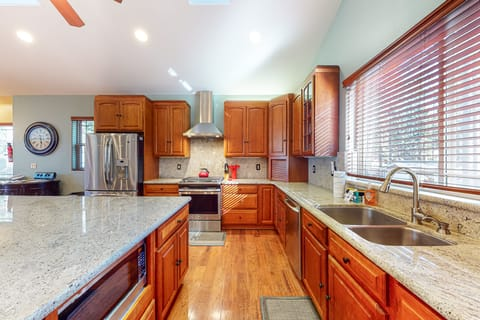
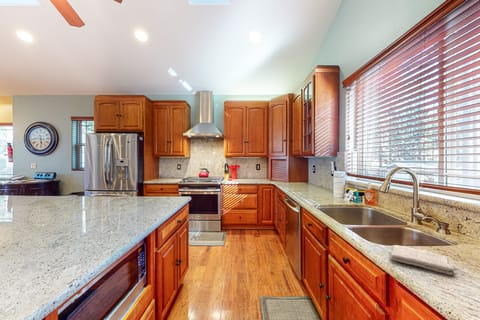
+ washcloth (419, 257)
